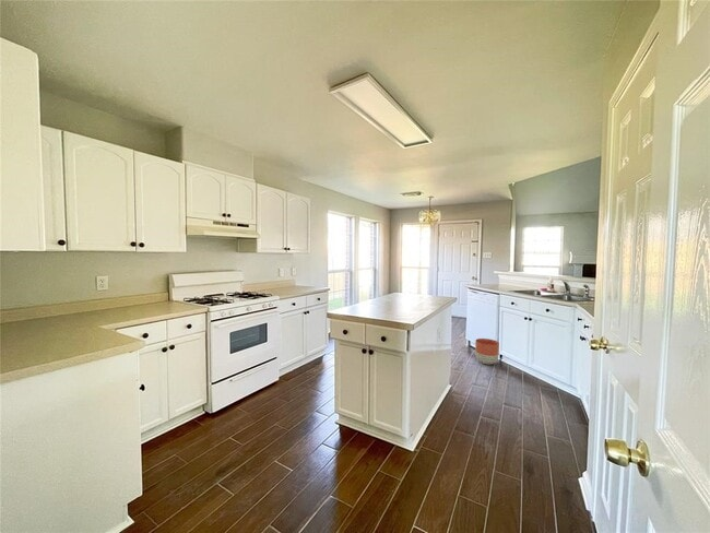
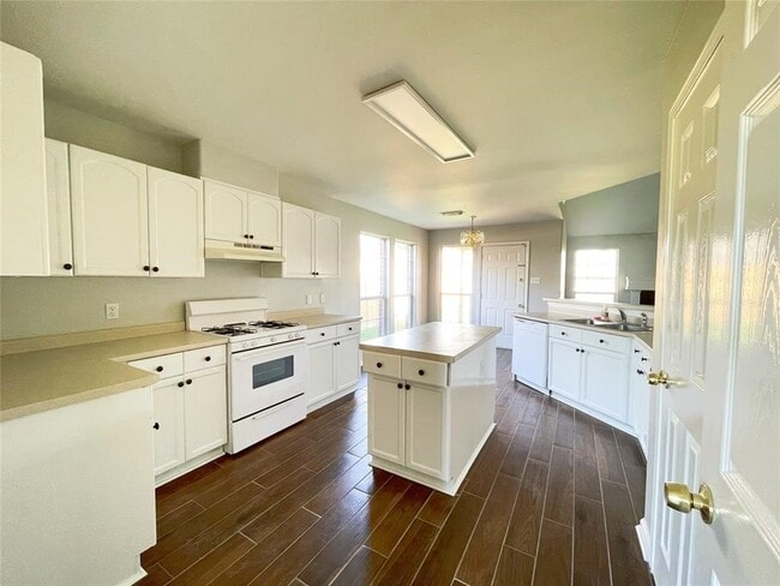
- planter (486, 352)
